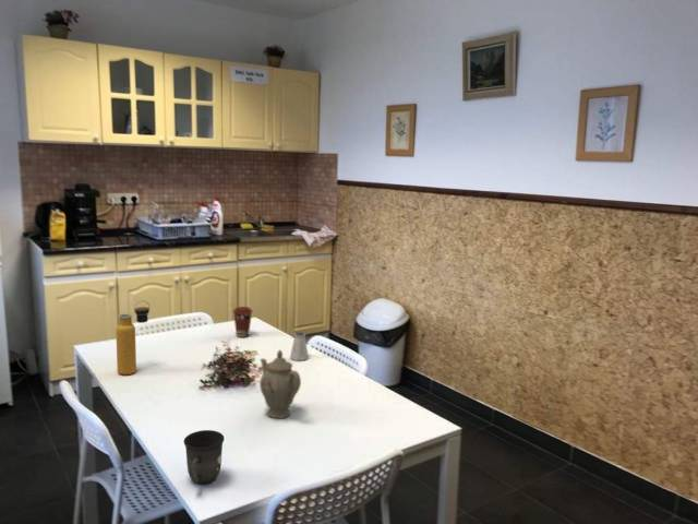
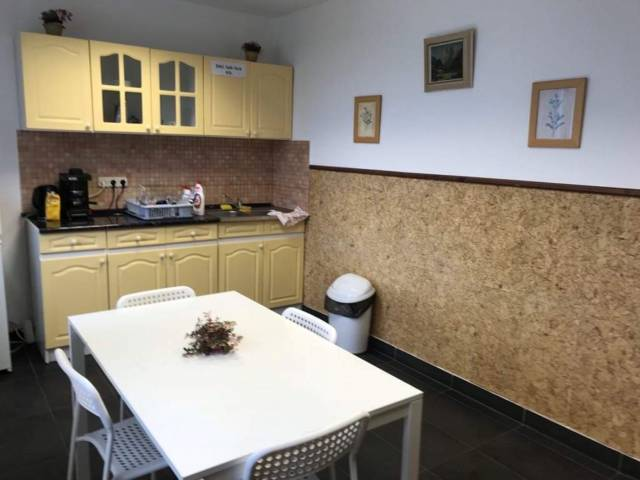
- saltshaker (299, 345)
- coffee cup (242, 322)
- chinaware (278, 381)
- mug (202, 462)
- water bottle (133, 336)
